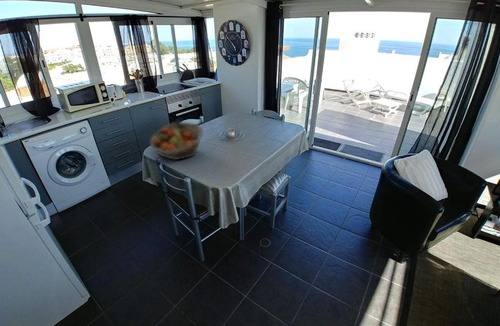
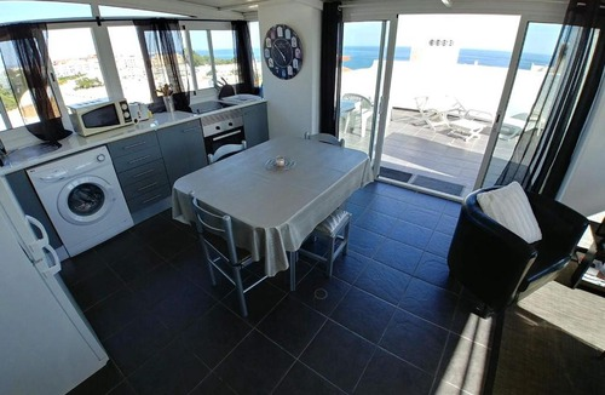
- fruit basket (177, 140)
